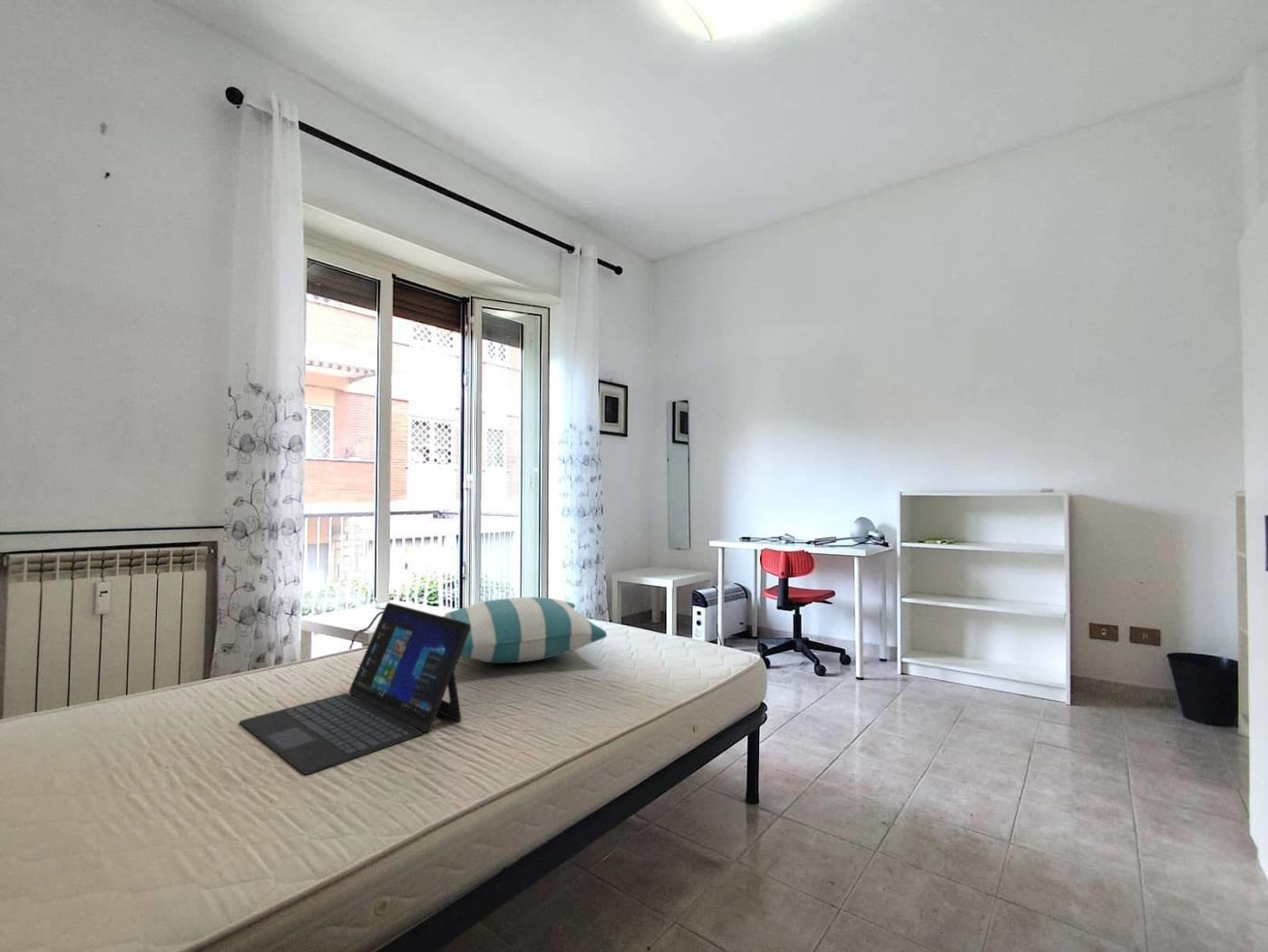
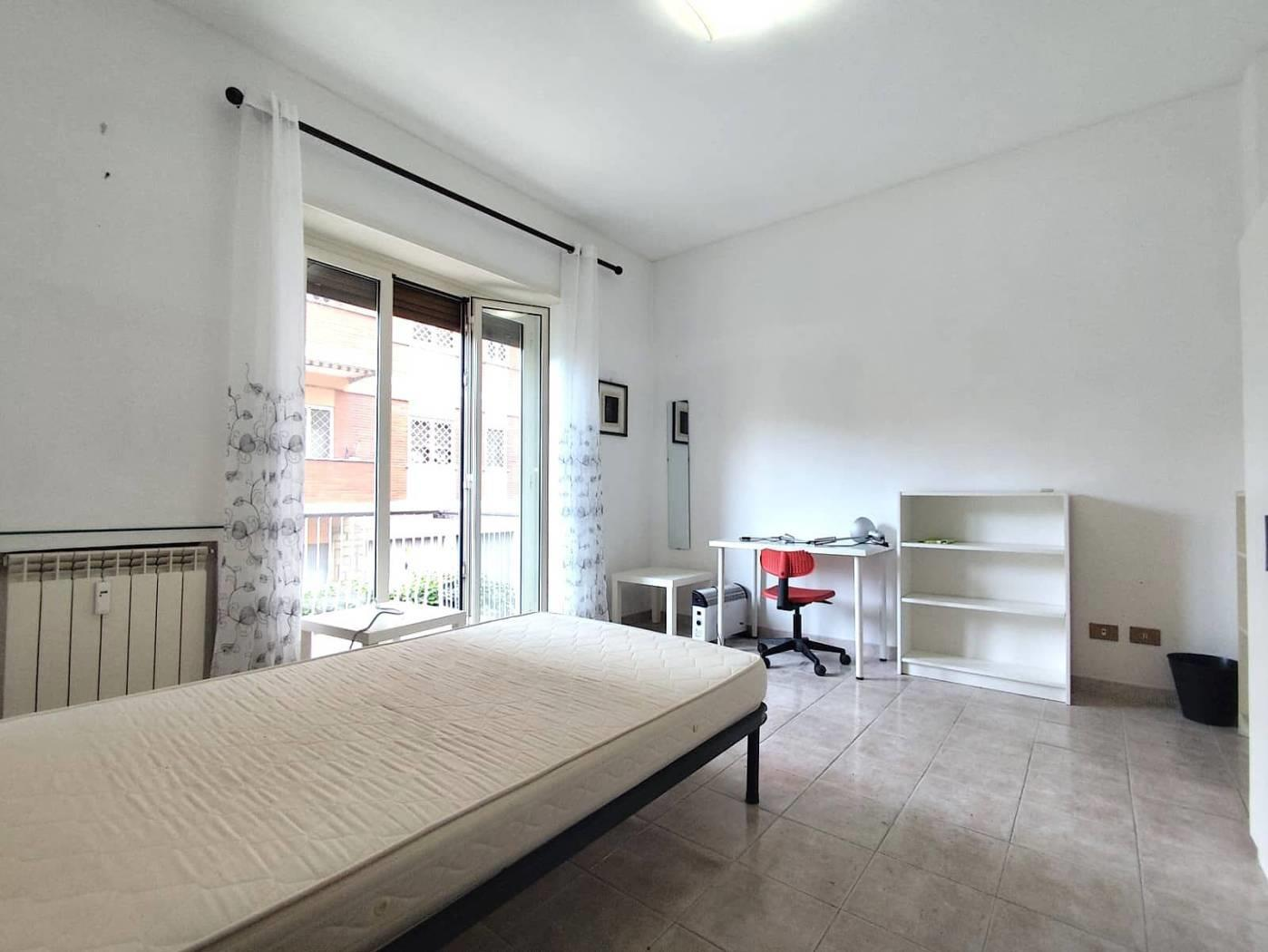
- pillow (519, 627)
- laptop (356, 672)
